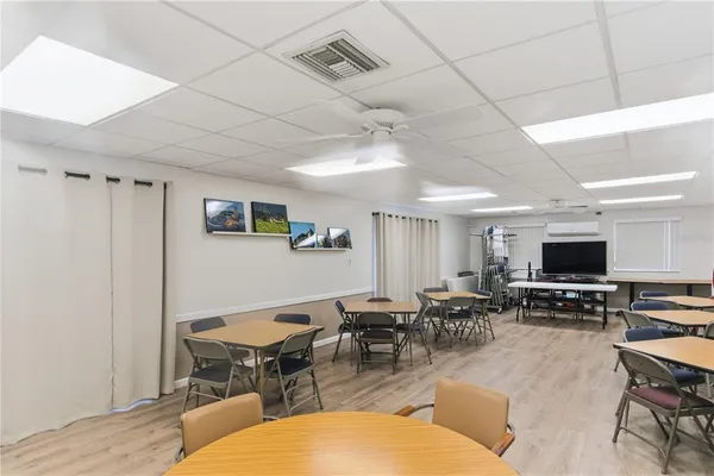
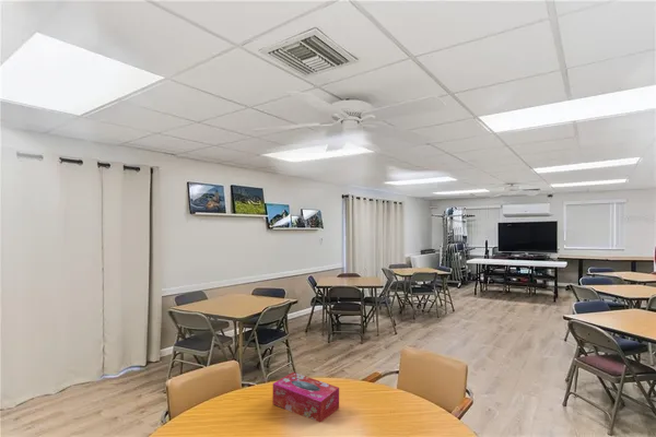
+ tissue box (305, 395)
